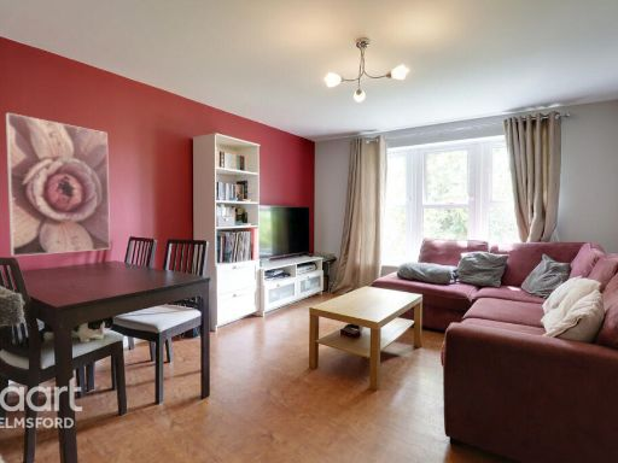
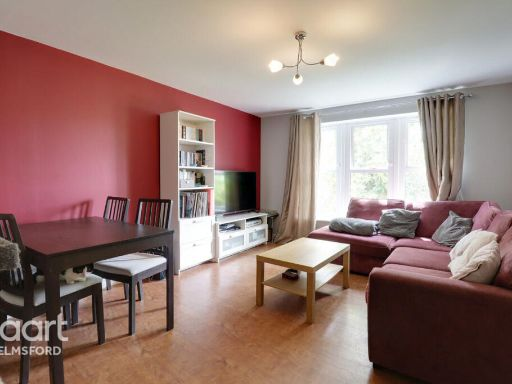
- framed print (63, 188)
